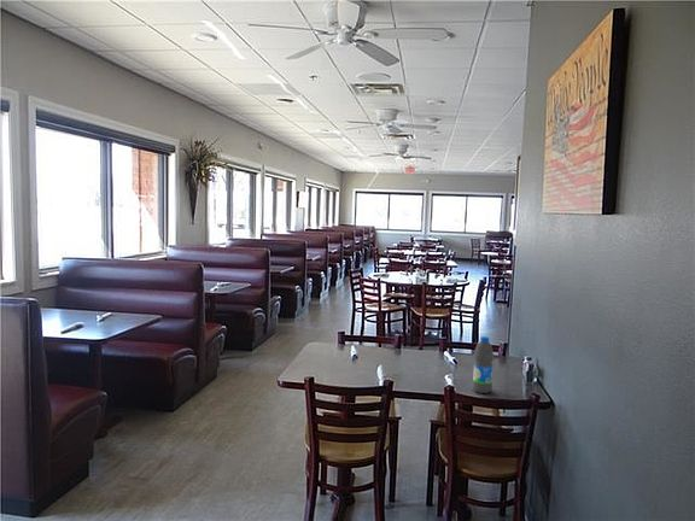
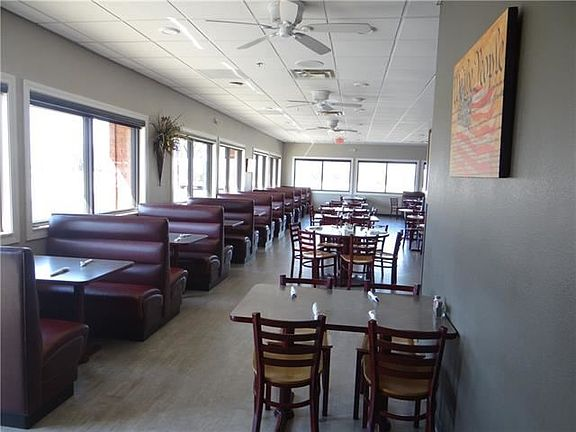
- water bottle (483, 363)
